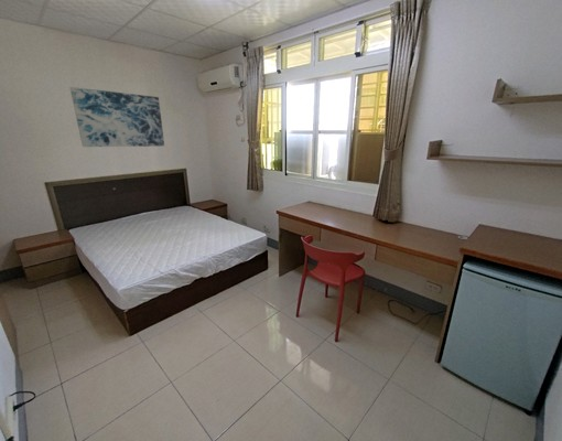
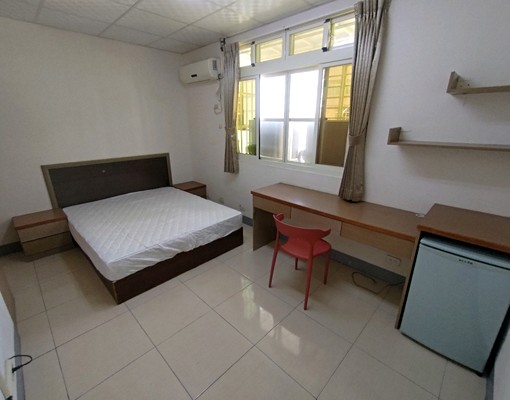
- wall art (122, 120)
